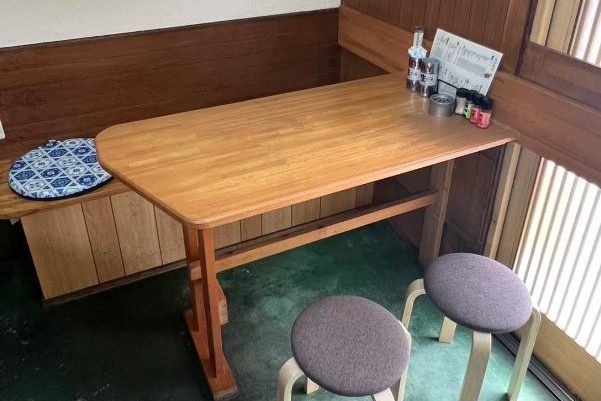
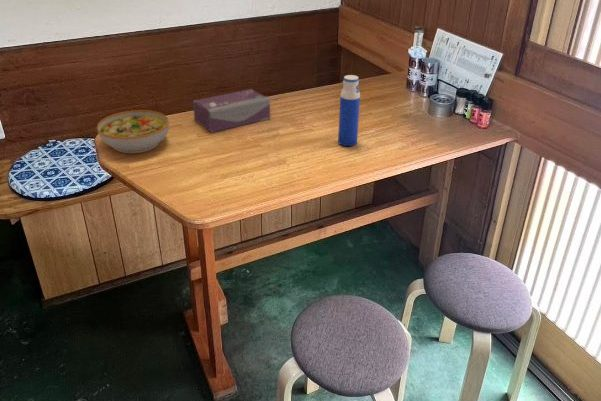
+ water bottle (349, 110)
+ bowl (134, 133)
+ tissue box (231, 108)
